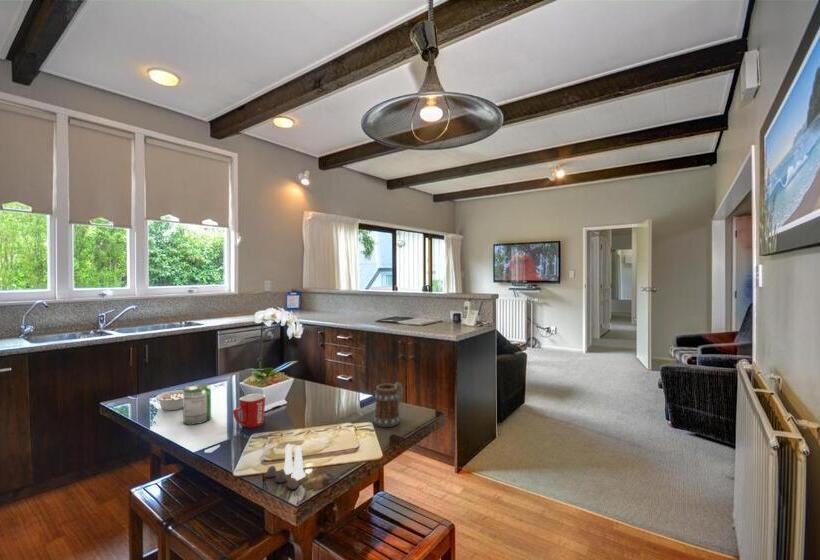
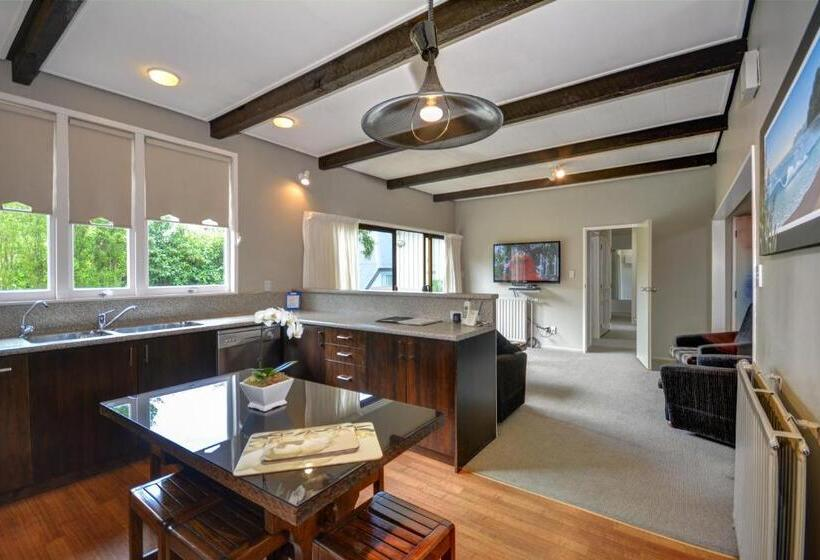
- mug (248, 412)
- salt and pepper shaker set (288, 462)
- legume (175, 399)
- can (197, 403)
- mug (390, 402)
